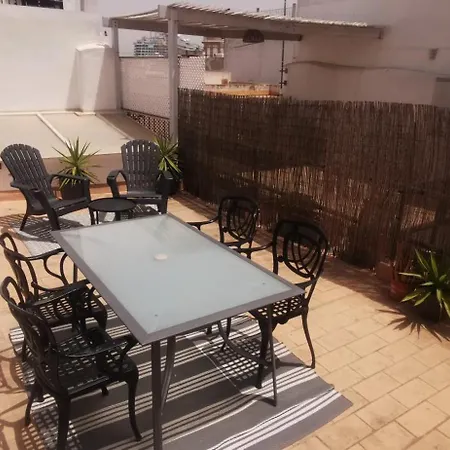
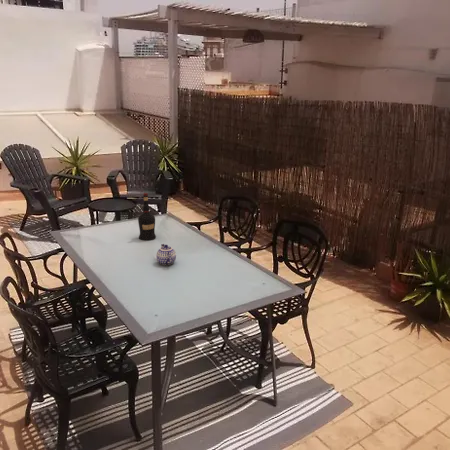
+ teapot (166, 253)
+ liquor (146, 215)
